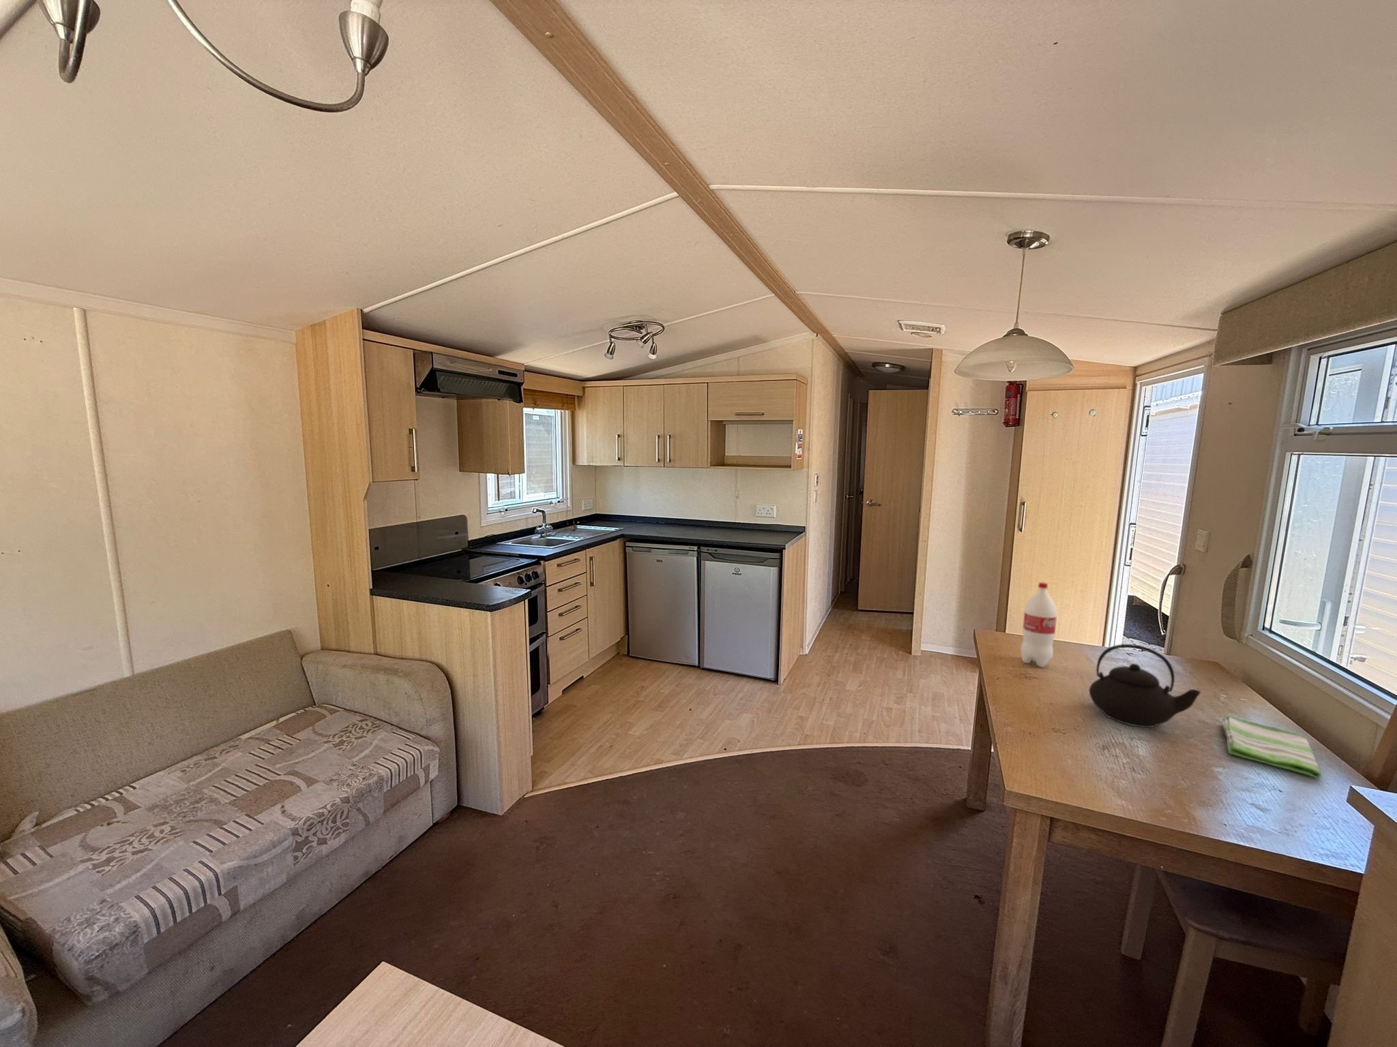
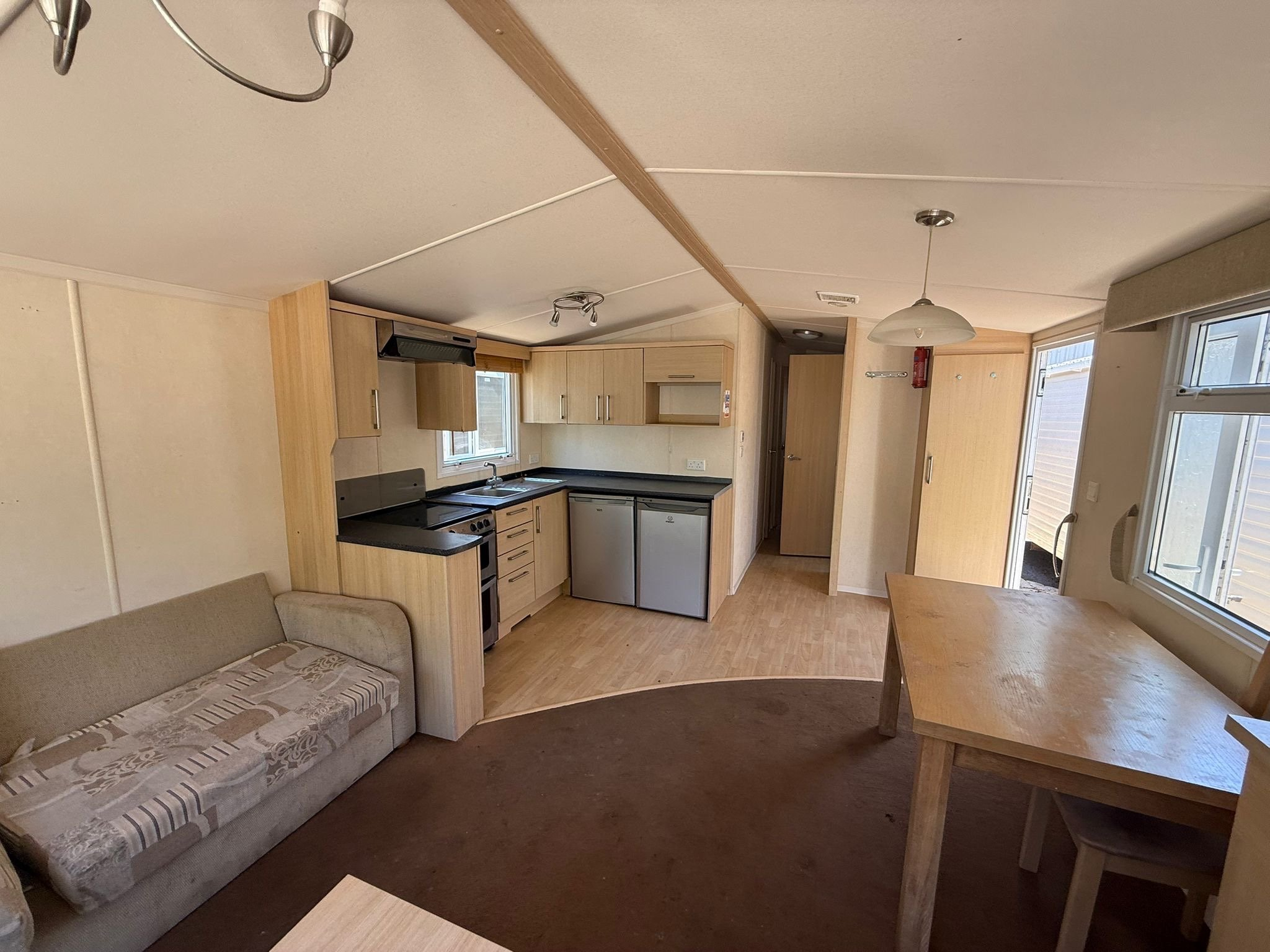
- dish towel (1268, 743)
- bottle (1038, 622)
- teapot (1143, 683)
